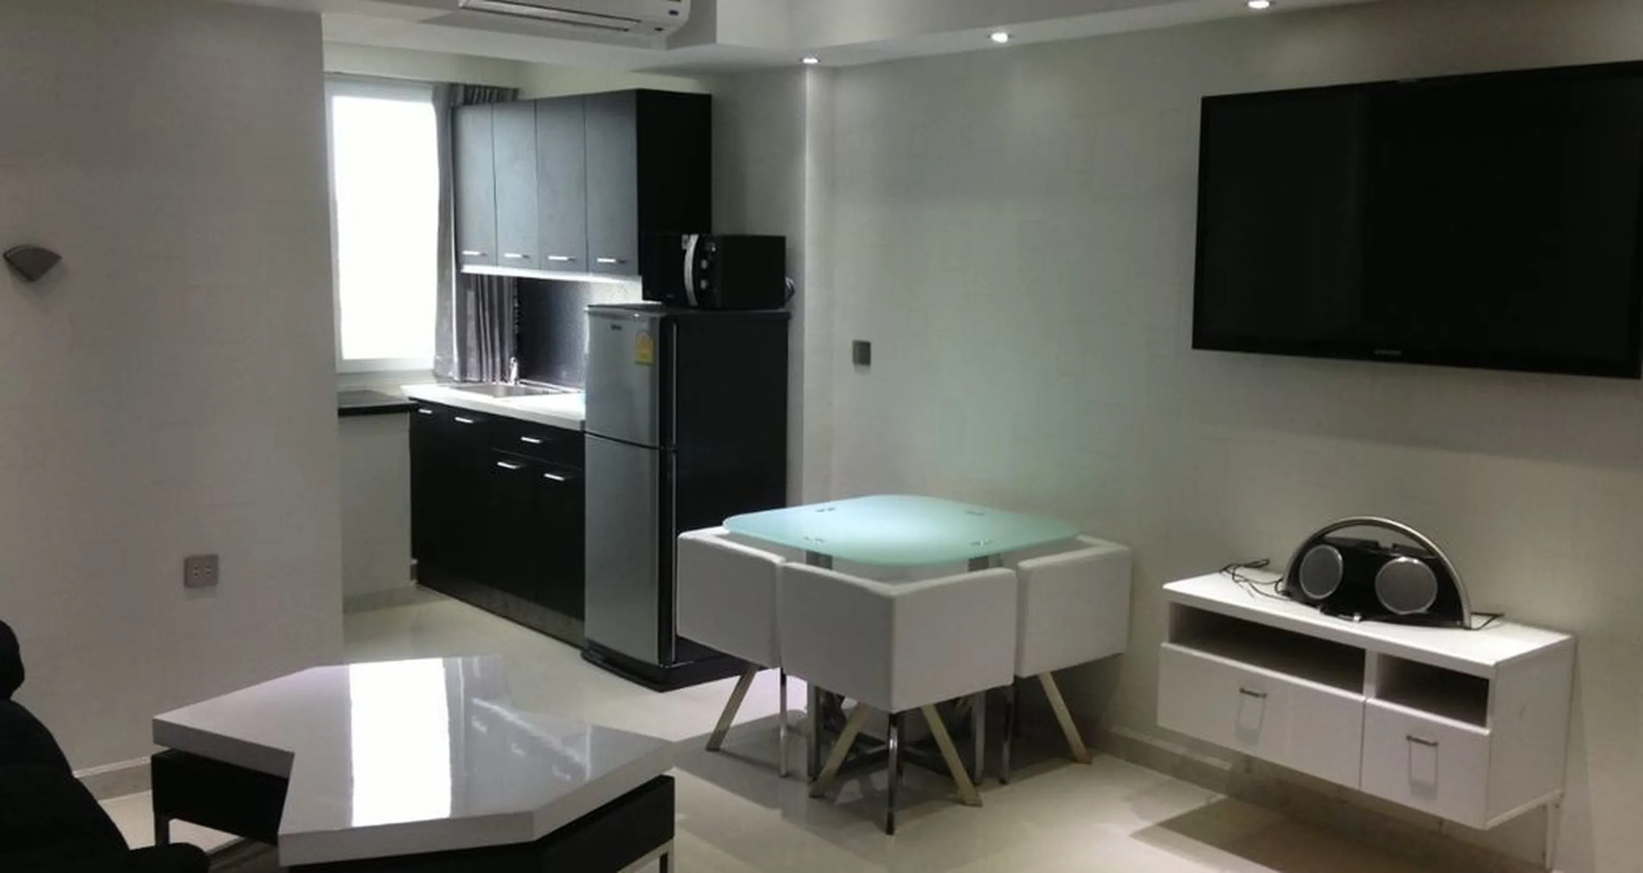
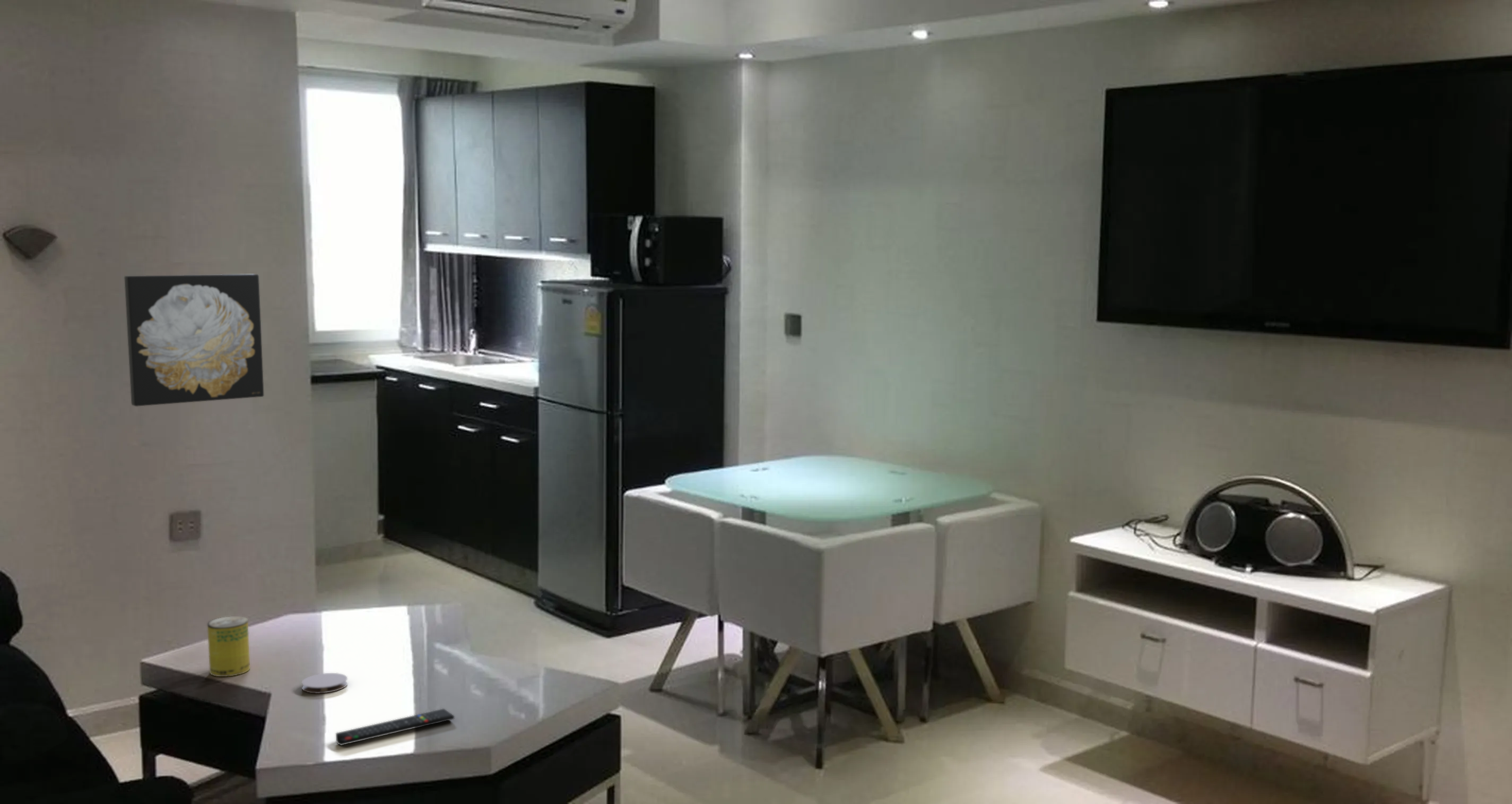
+ remote control (395, 728)
+ beverage can (229, 646)
+ coaster (325, 682)
+ wall art (196, 338)
